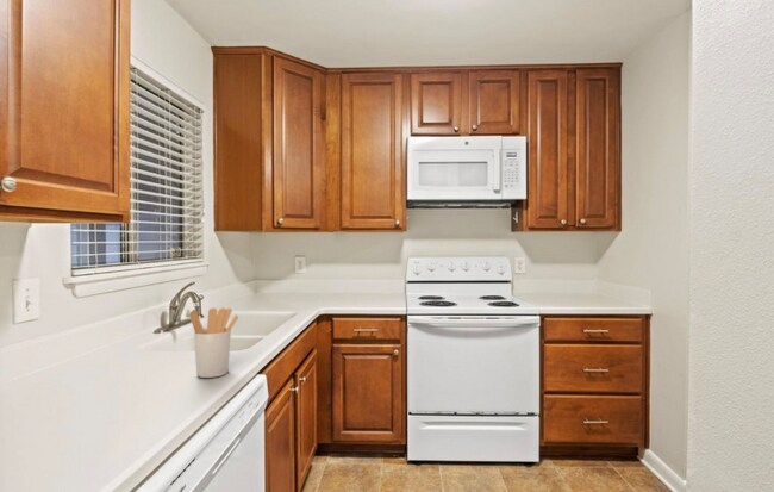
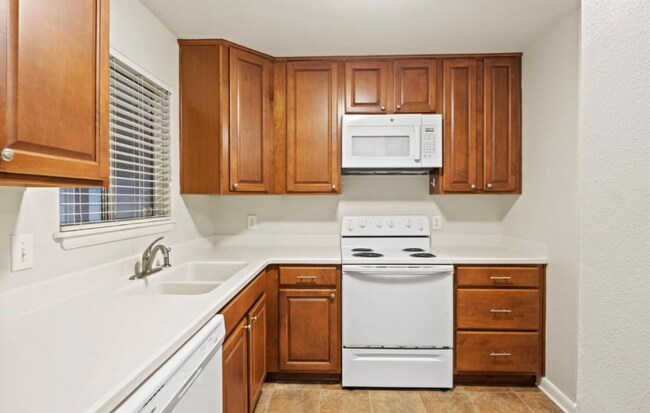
- utensil holder (214, 338)
